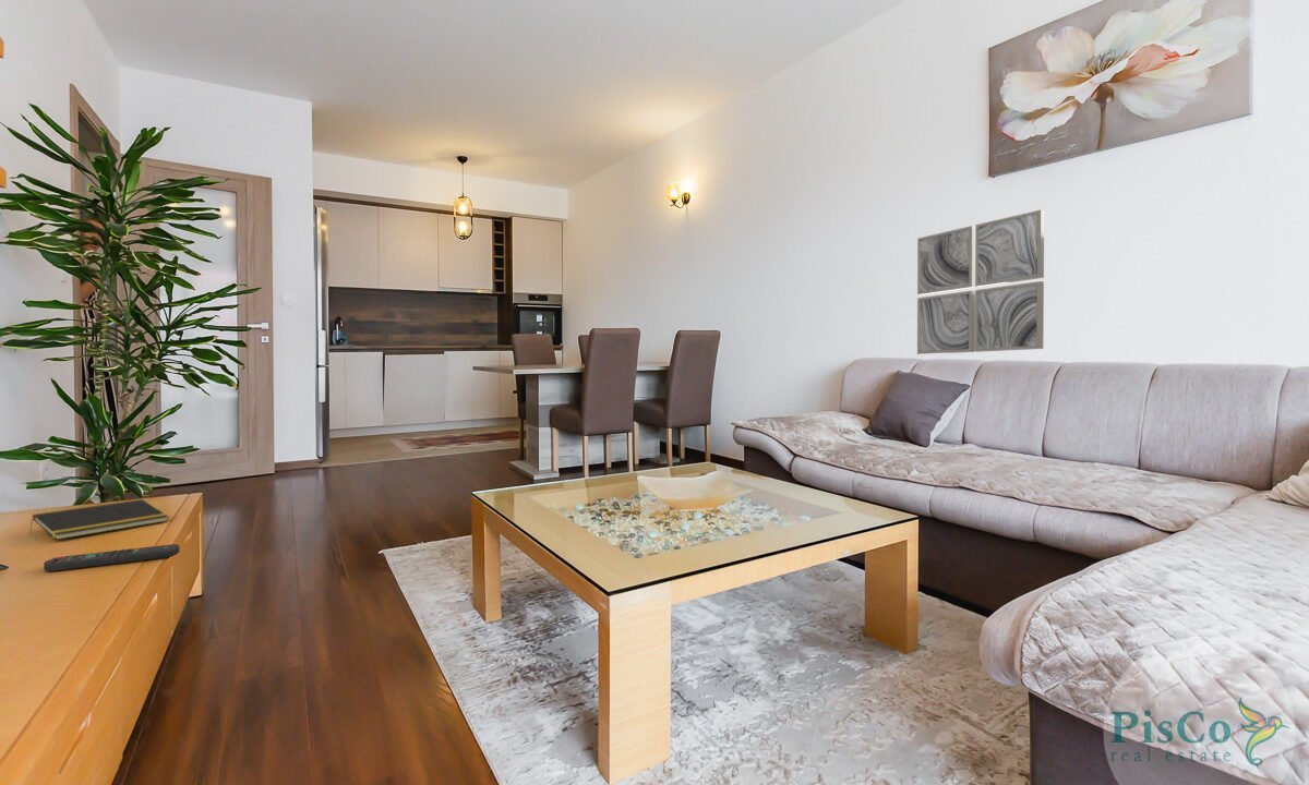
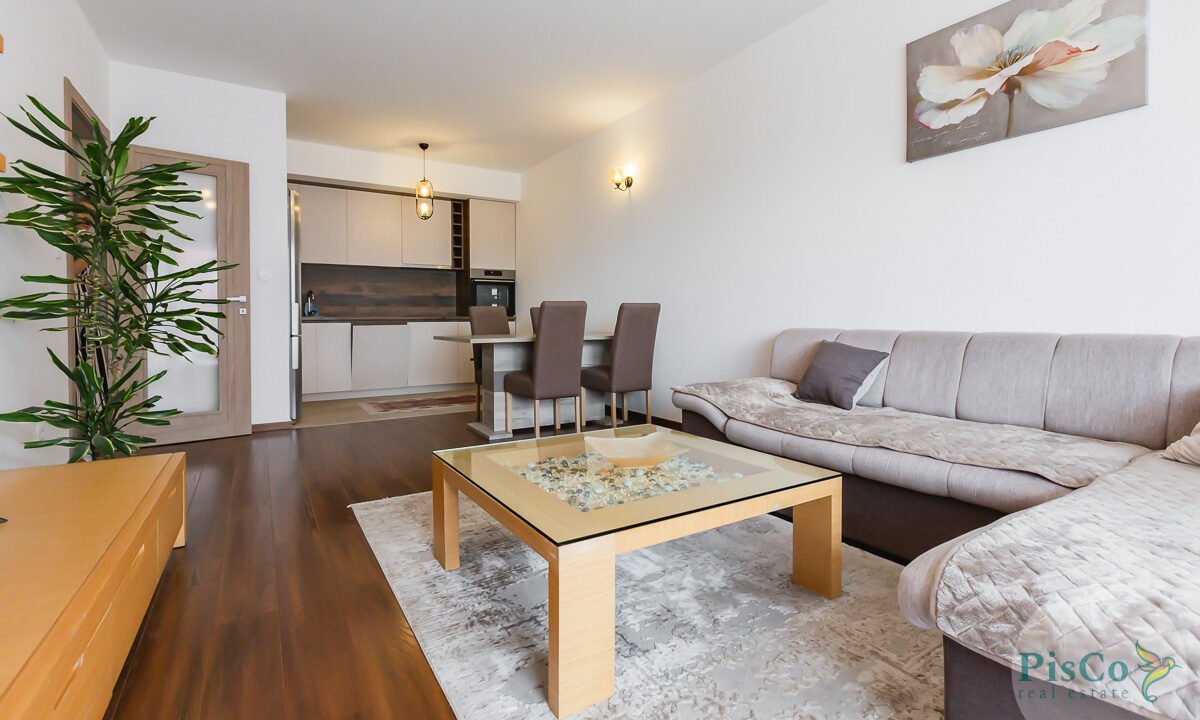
- remote control (115, 556)
- wall art (974, 287)
- notepad (103, 518)
